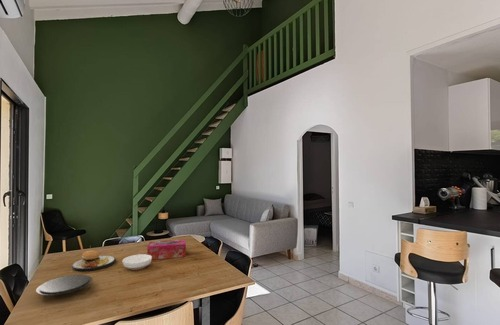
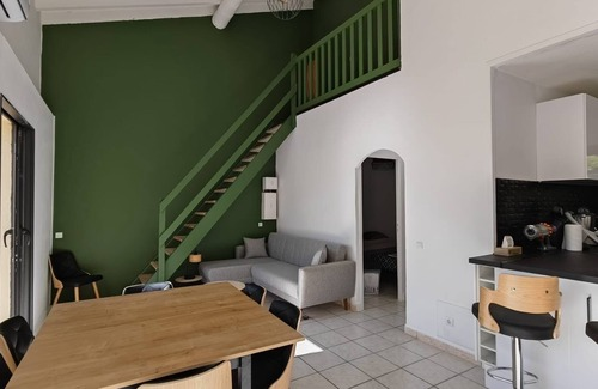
- plate (94, 254)
- tissue box (167, 249)
- plate (65, 287)
- bowl (137, 262)
